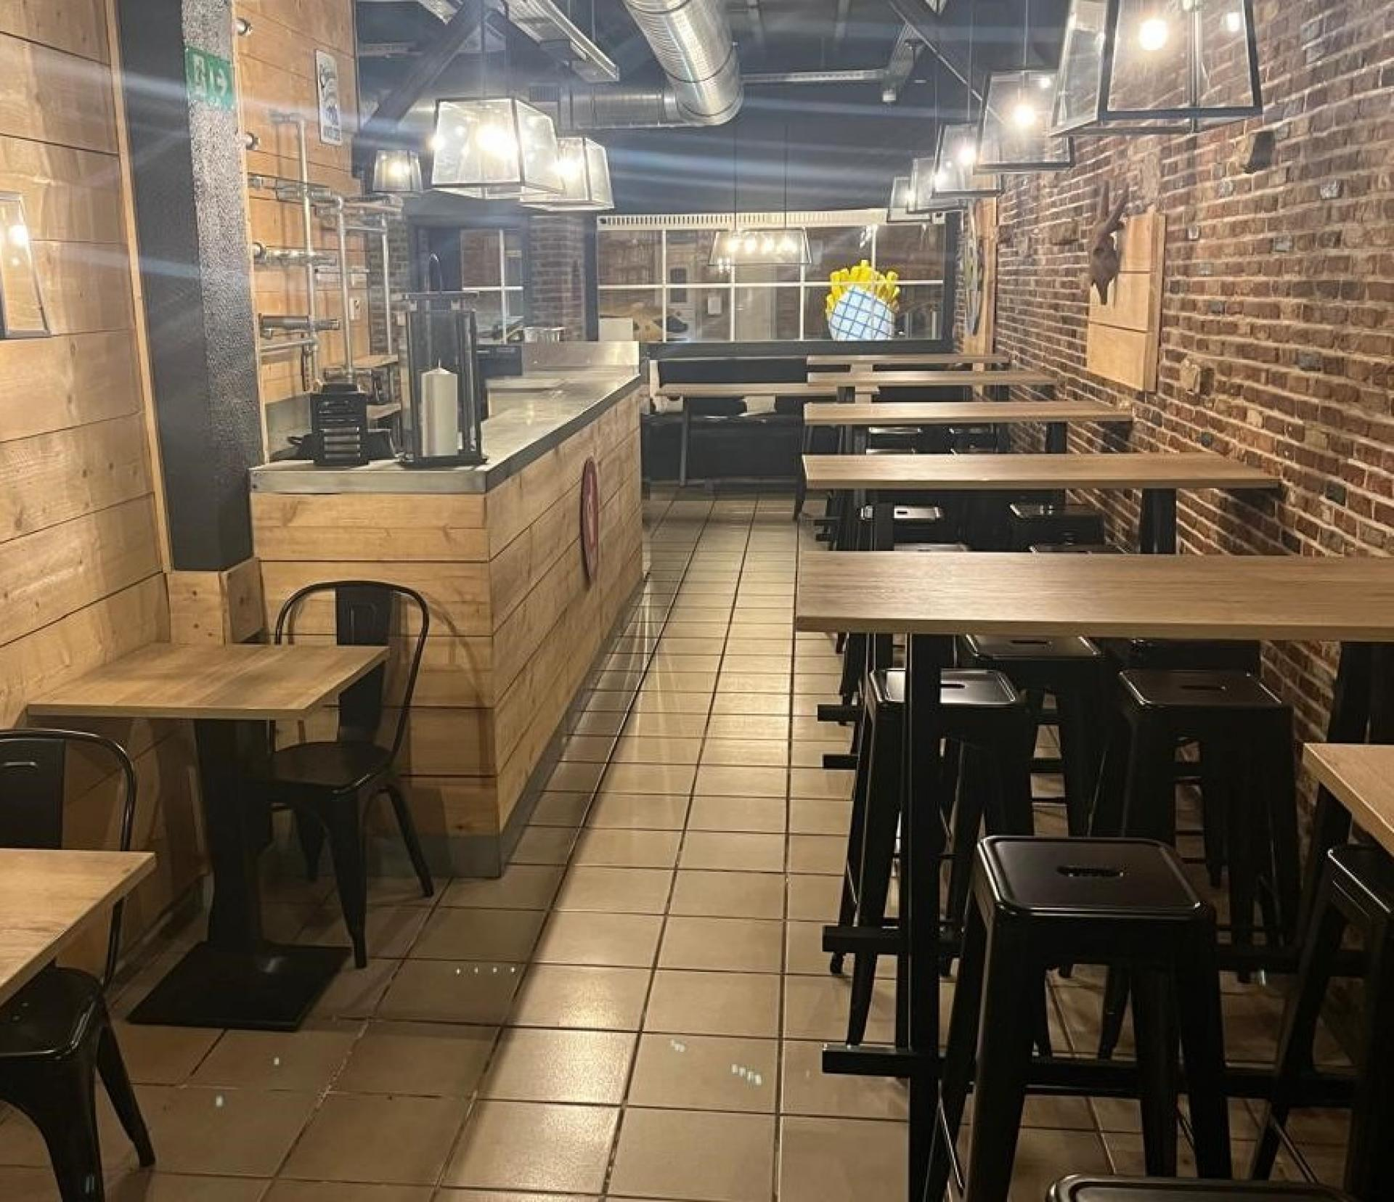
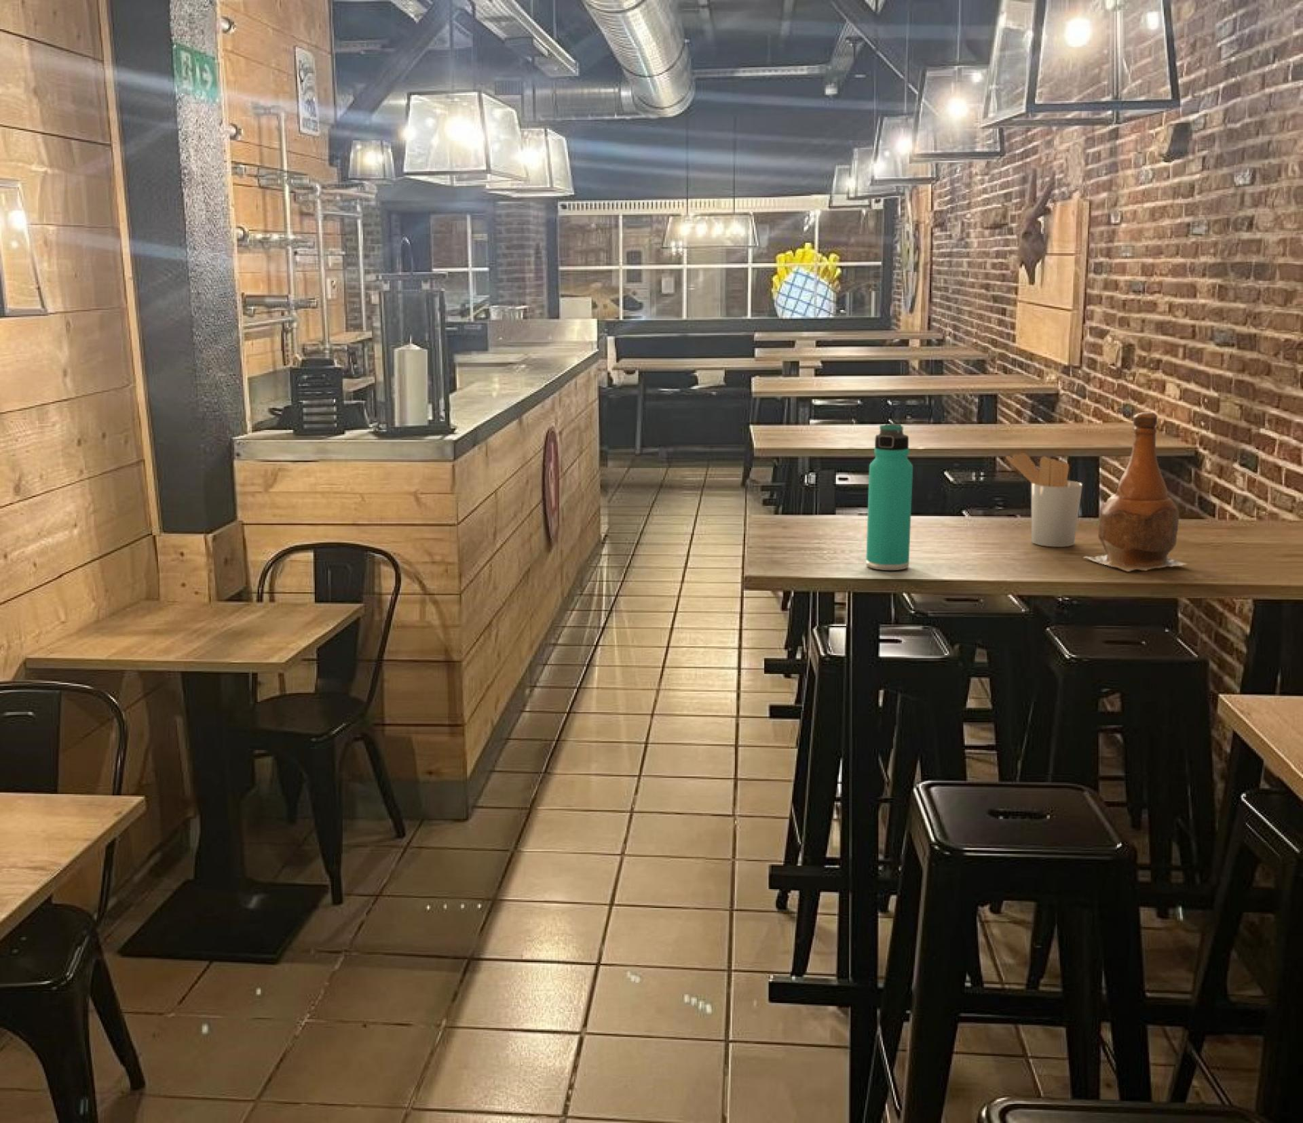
+ bottle (1141, 488)
+ thermos bottle (890, 496)
+ utensil holder (1043, 497)
